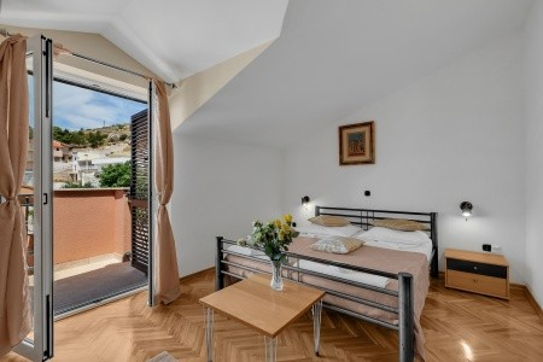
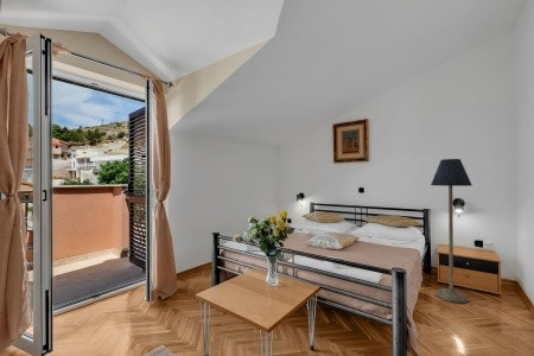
+ floor lamp (451, 227)
